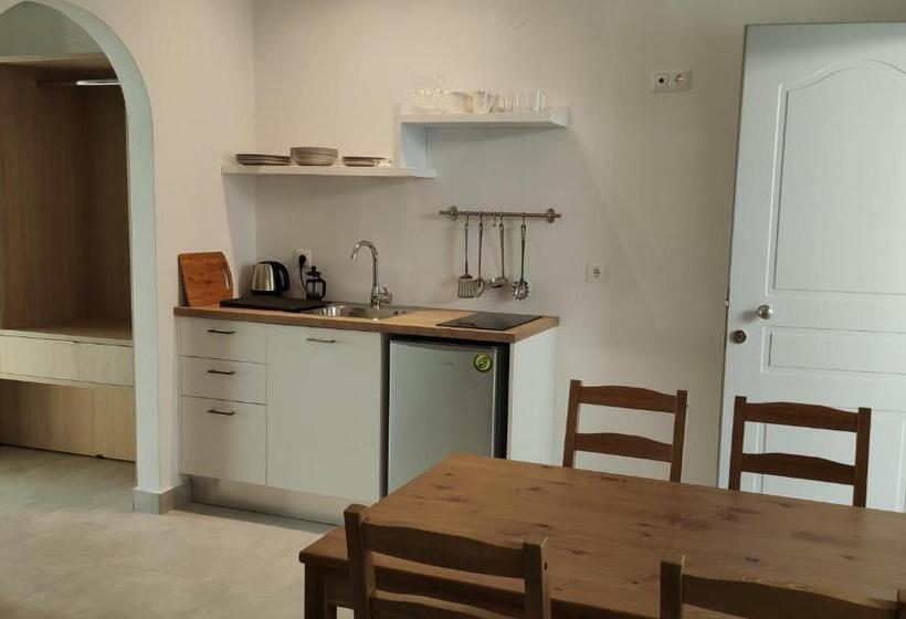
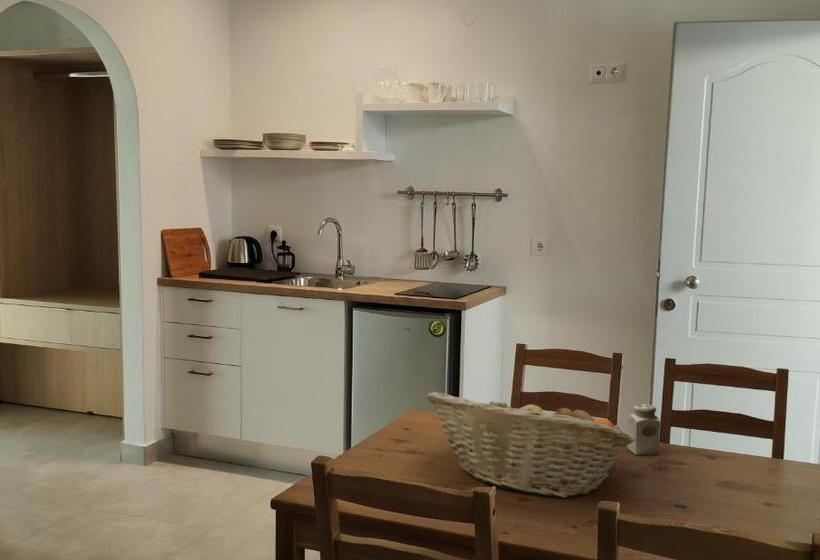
+ fruit basket (526, 432)
+ salt shaker (643, 428)
